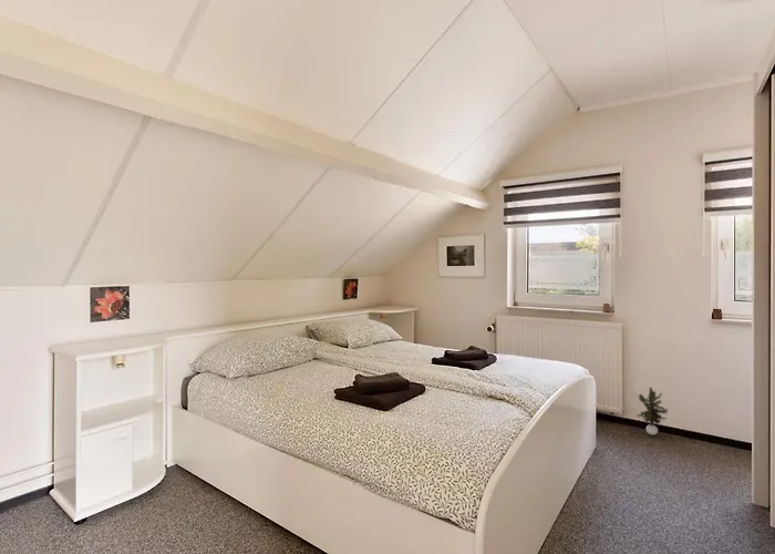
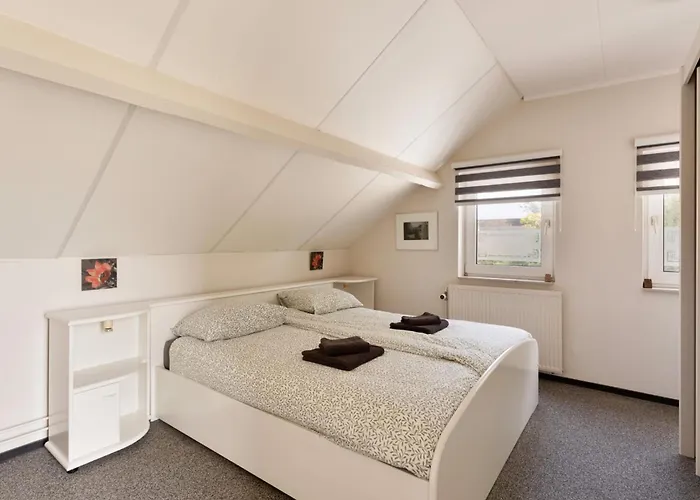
- potted plant (651, 411)
